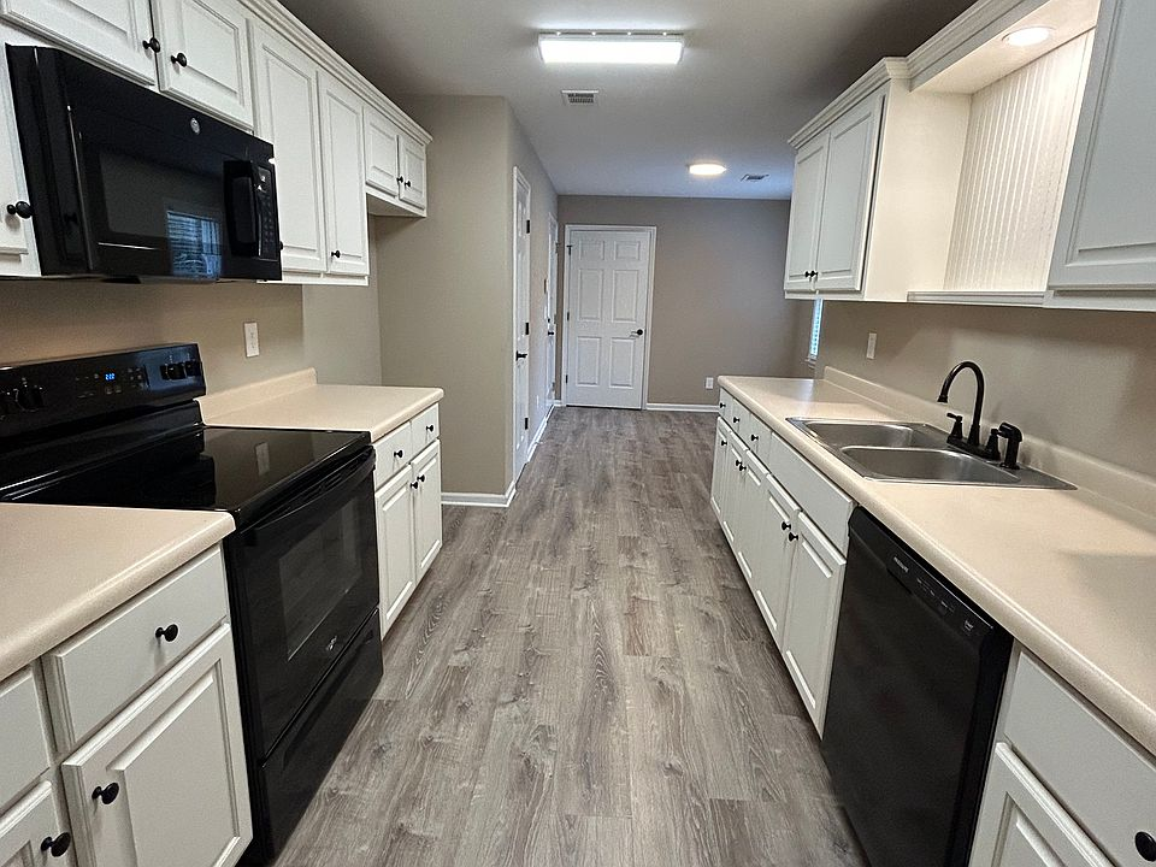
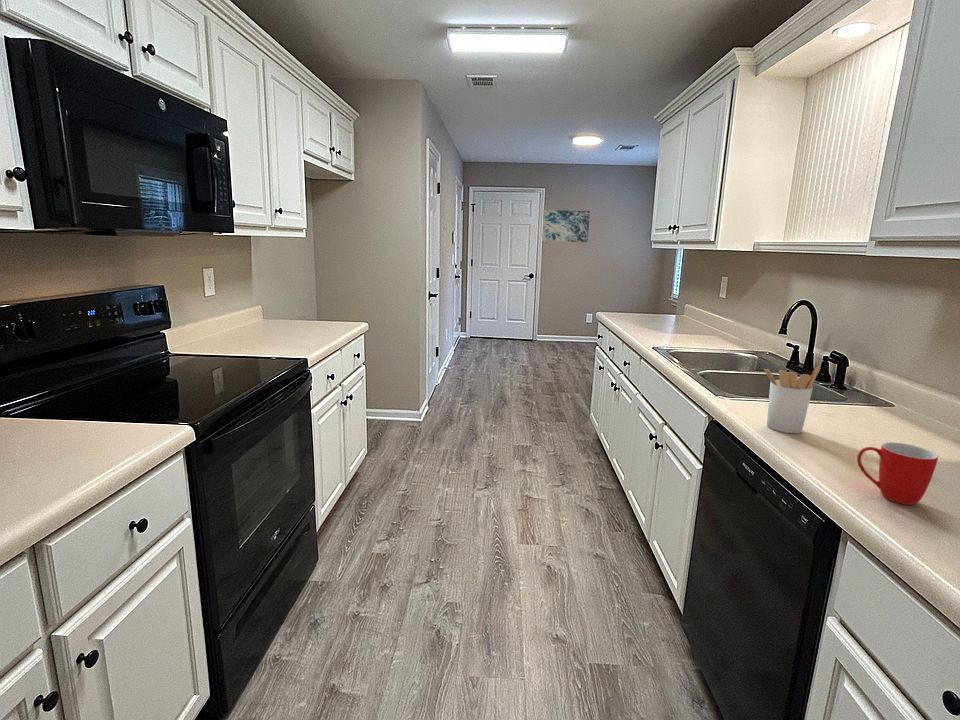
+ utensil holder (789, 398)
+ wall art (565, 226)
+ mug (892, 472)
